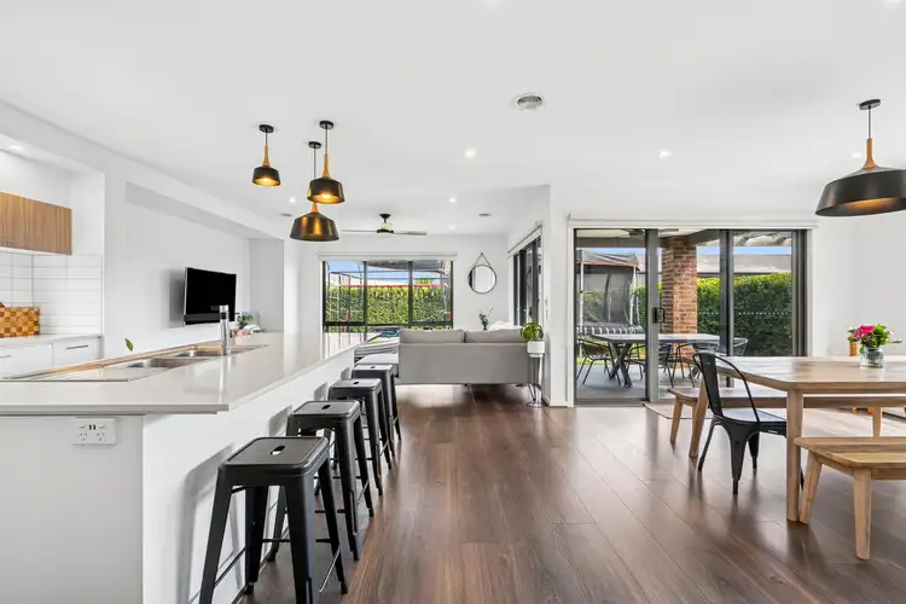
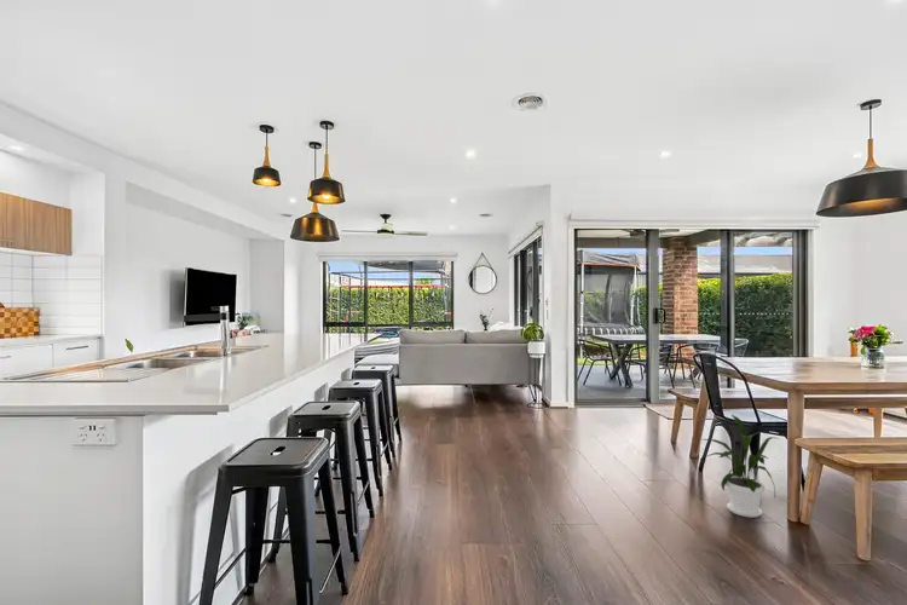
+ house plant (741, 465)
